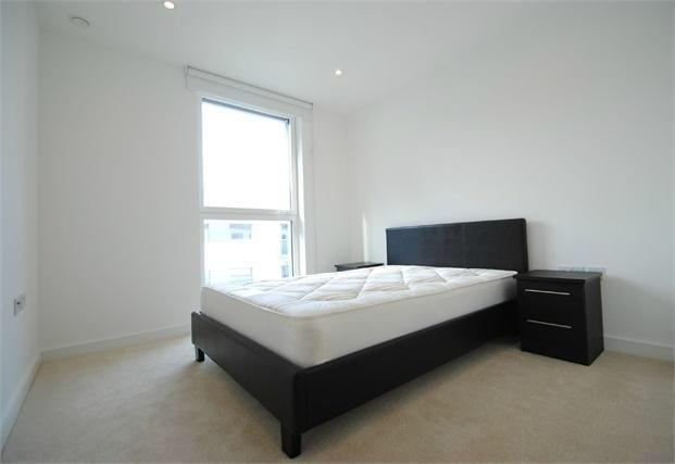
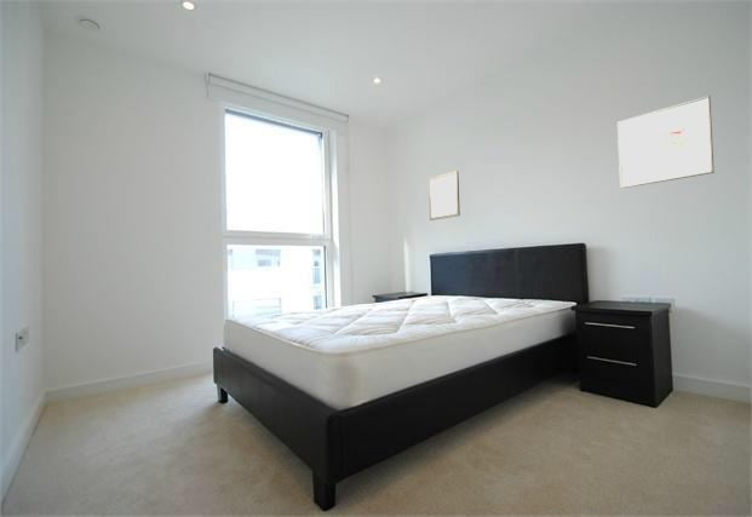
+ wall art (443, 196)
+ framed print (661, 145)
